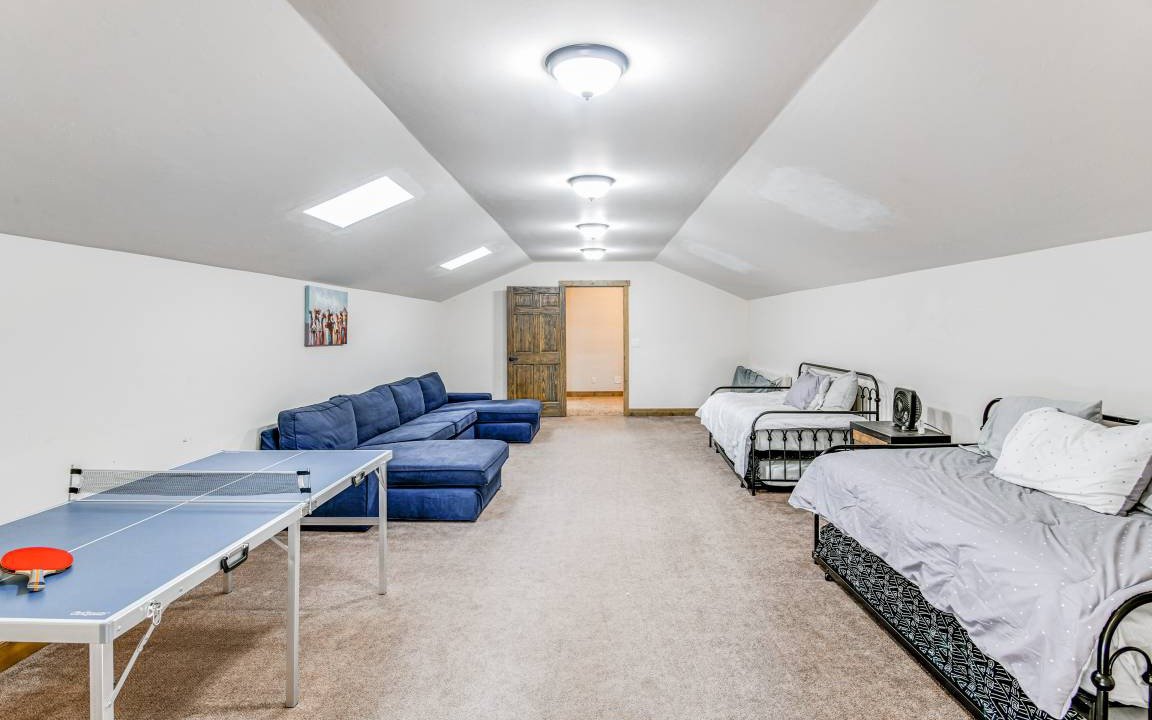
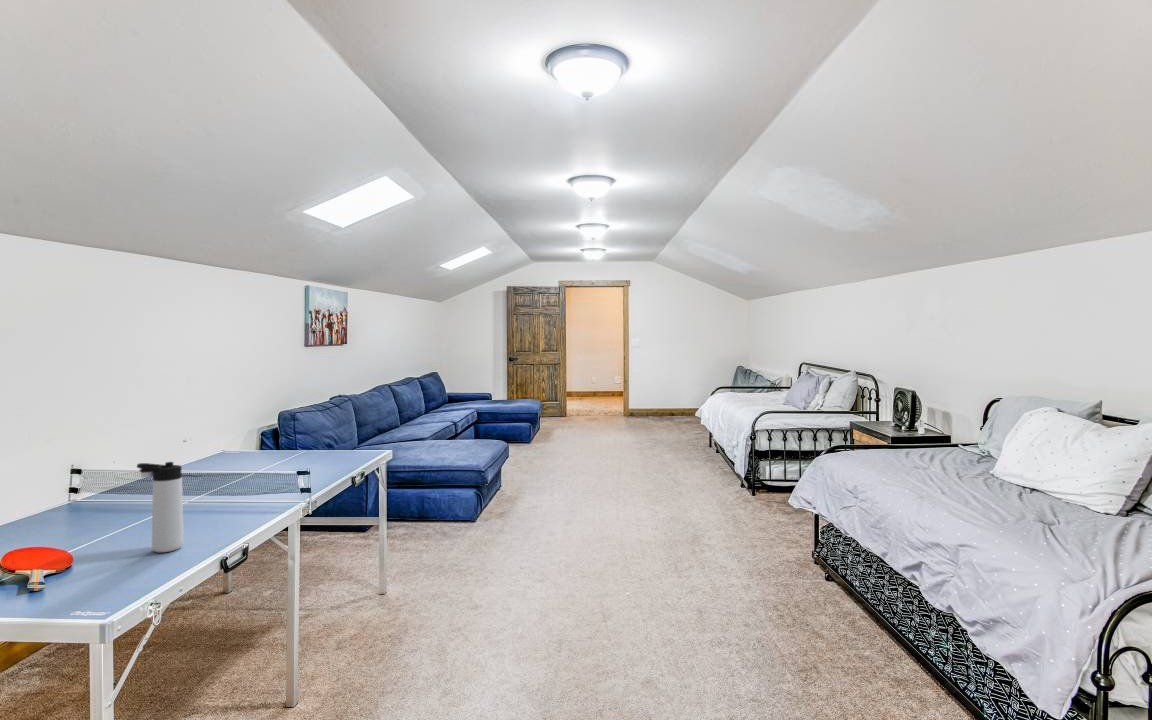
+ thermos bottle (160, 506)
